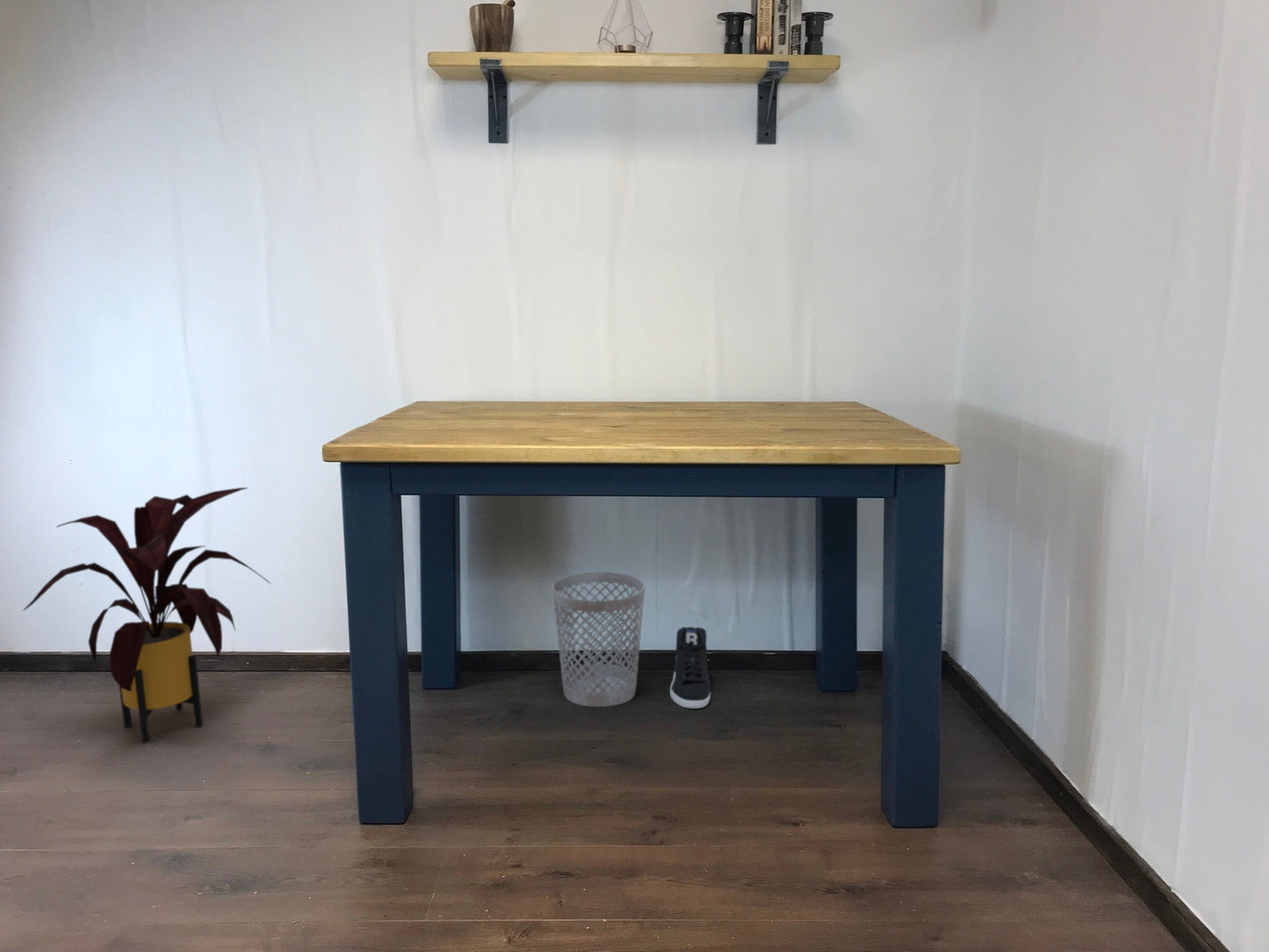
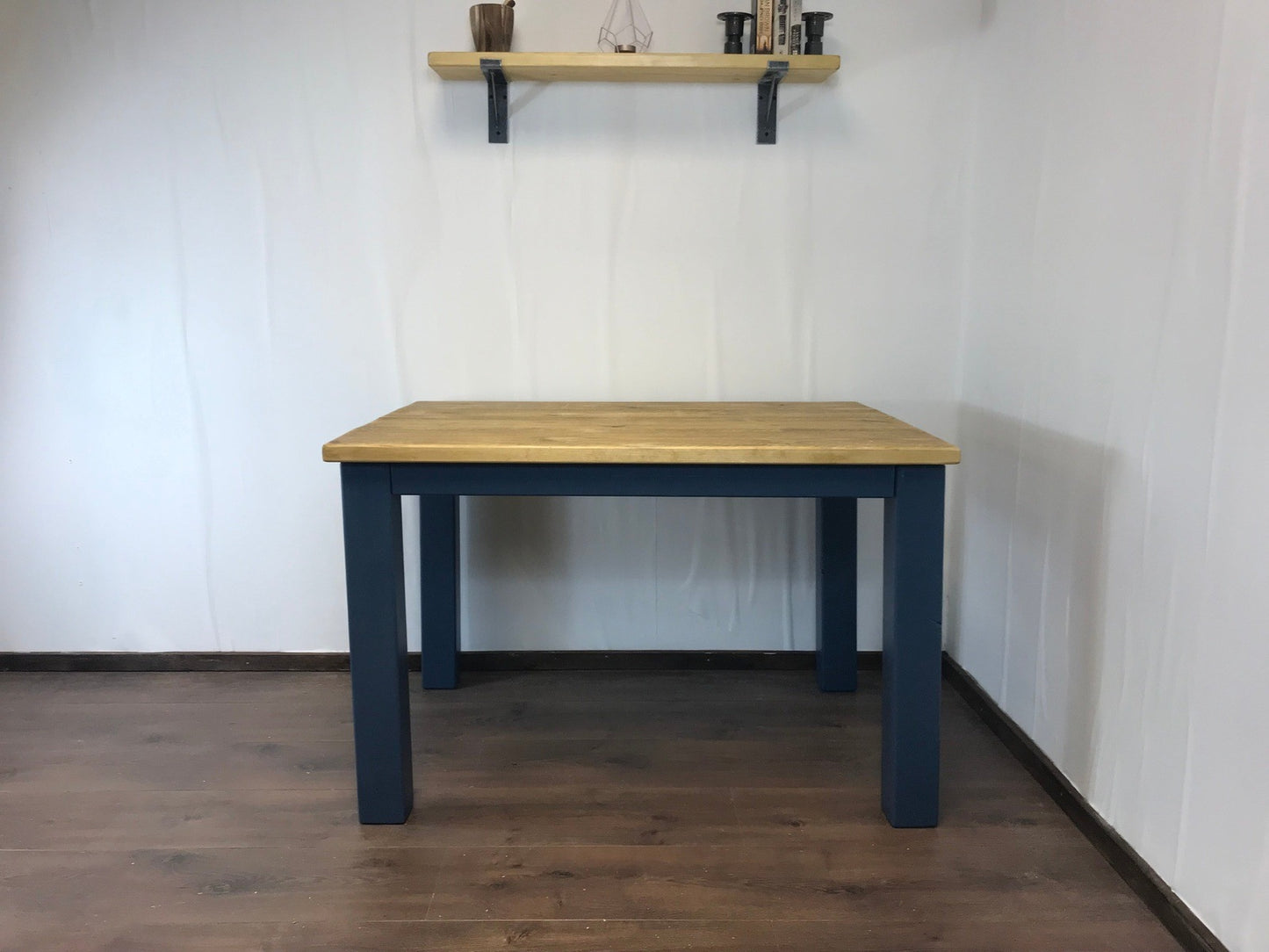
- sneaker (689, 660)
- wastebasket (600, 639)
- house plant (153, 611)
